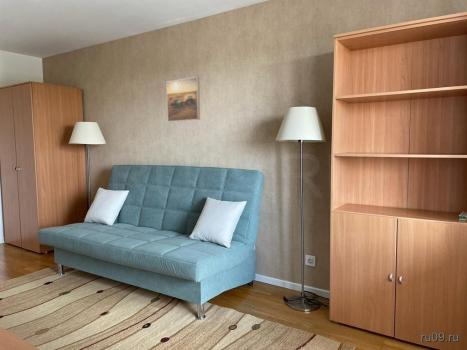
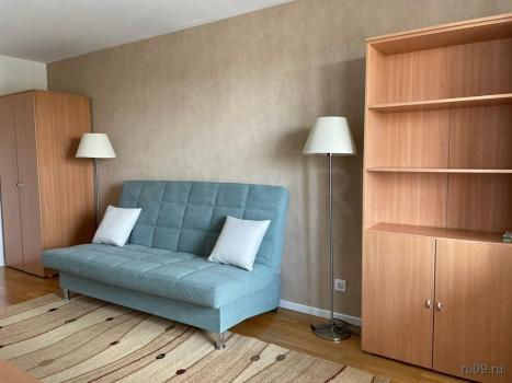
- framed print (182, 100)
